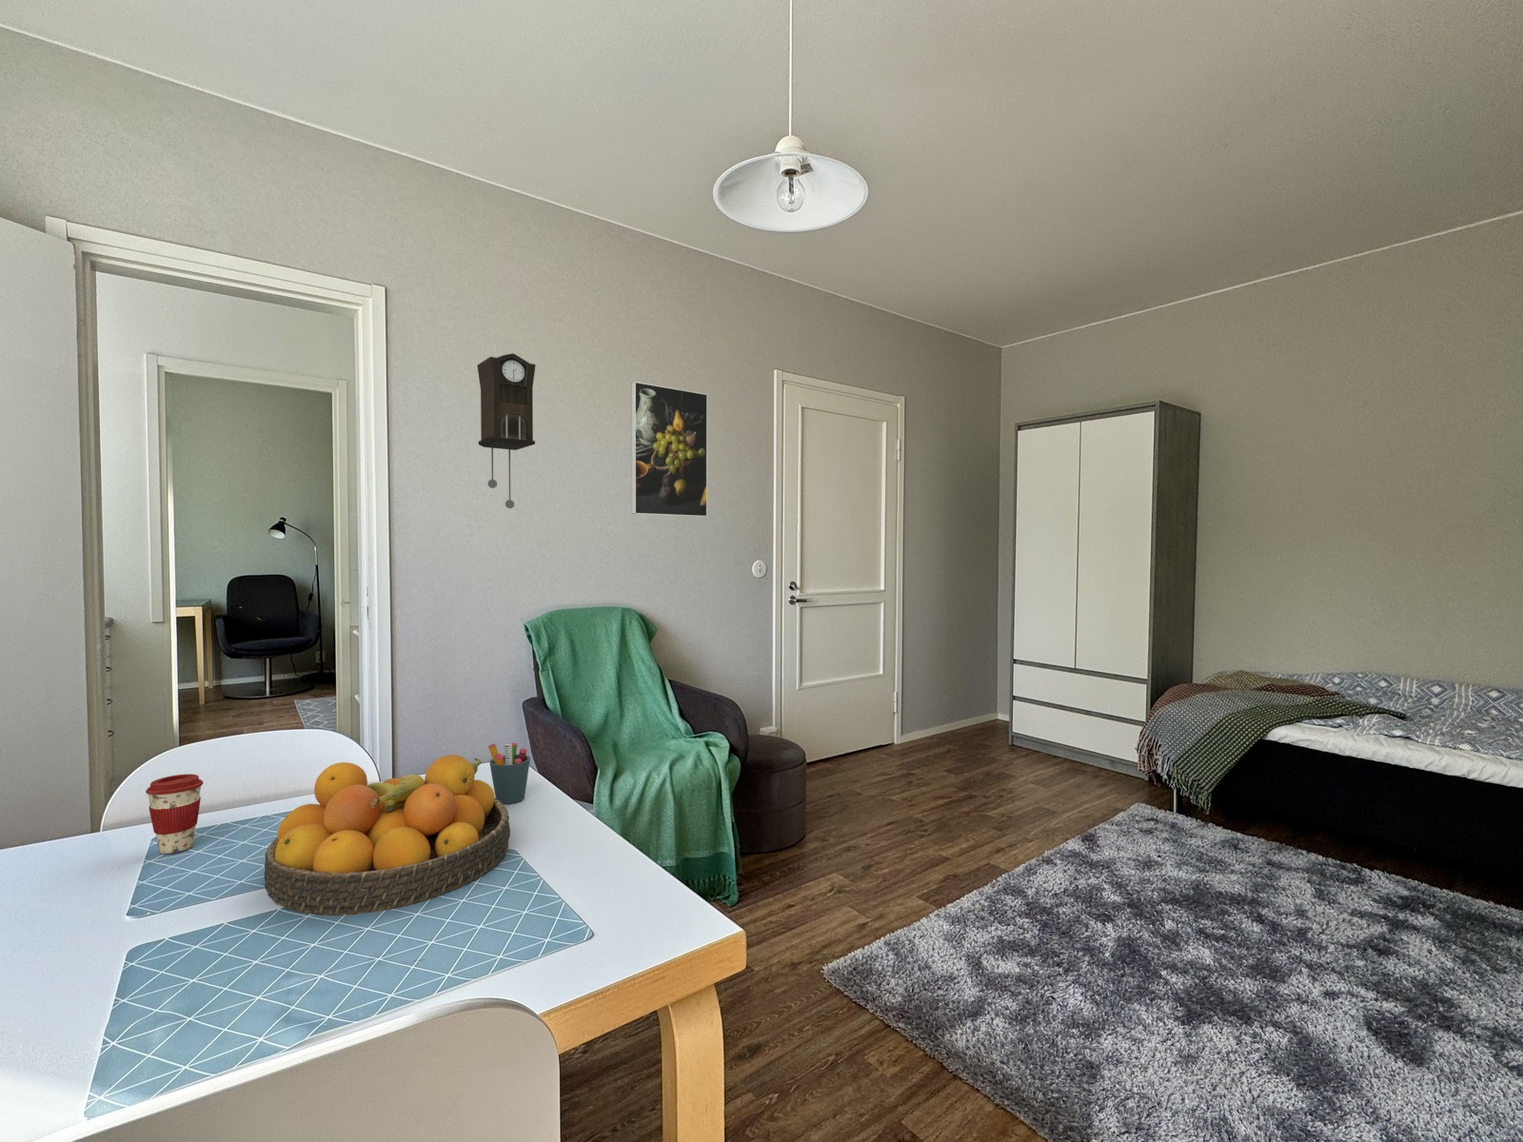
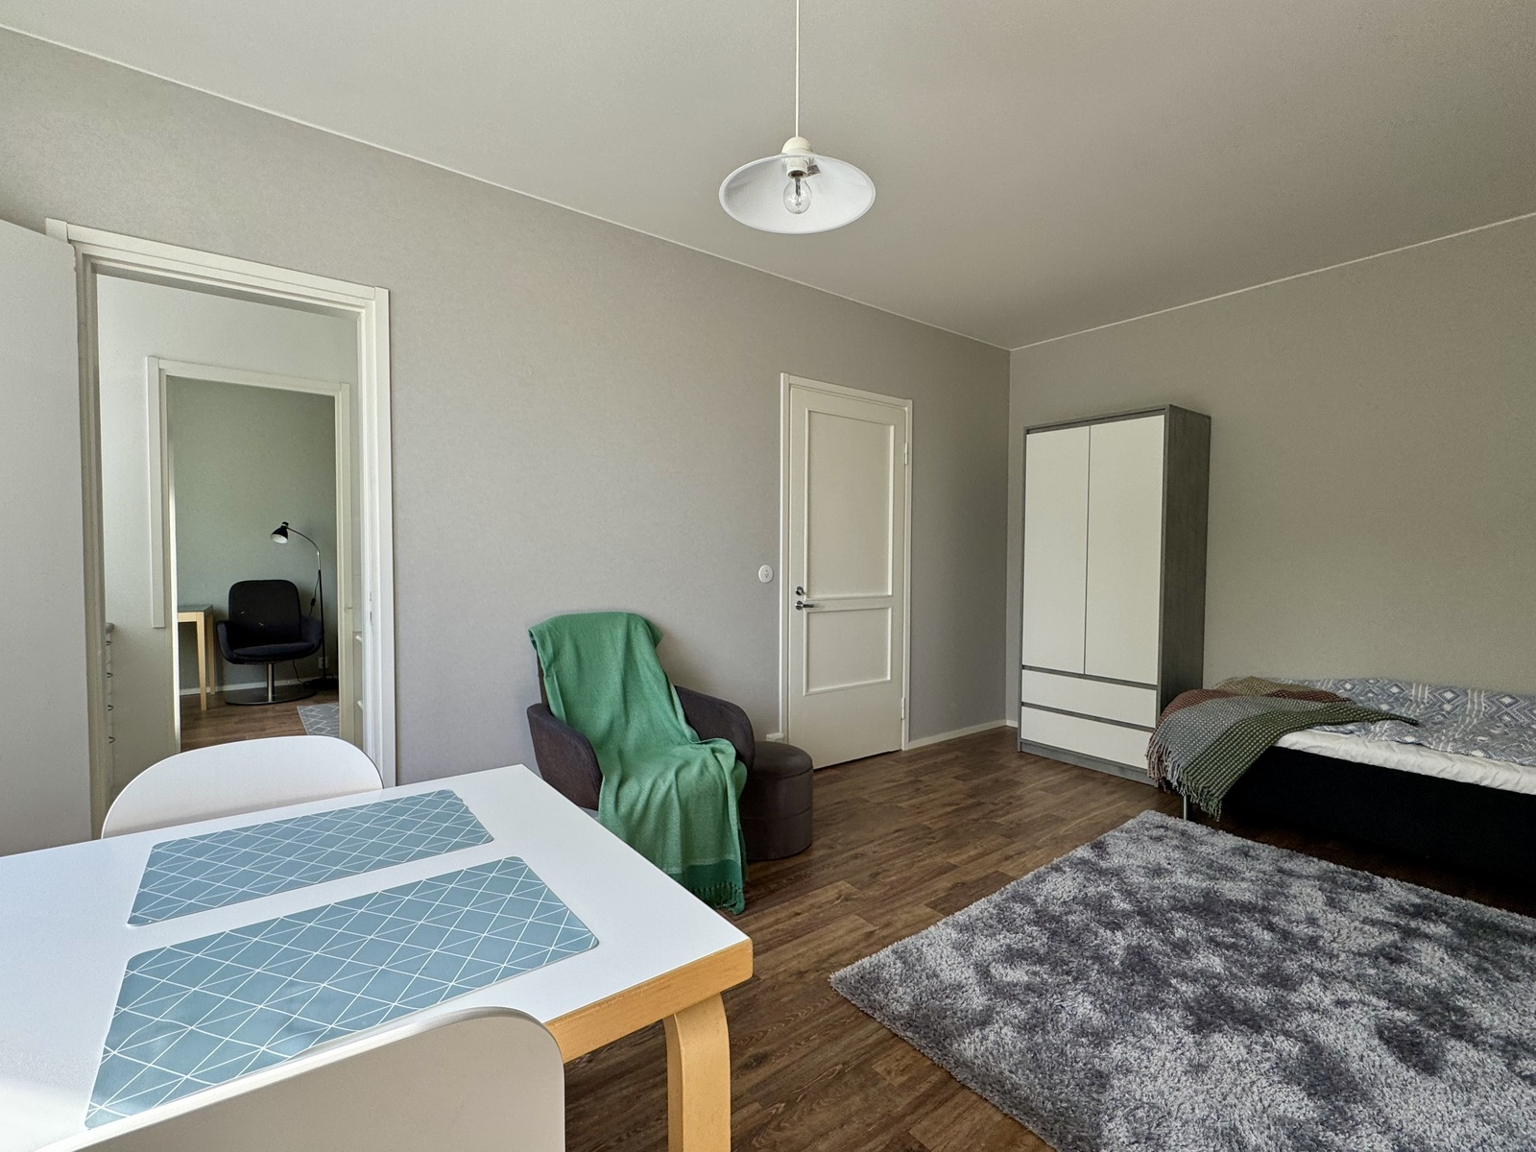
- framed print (670, 452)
- coffee cup (175, 813)
- pen holder (510, 768)
- fruit bowl (395, 813)
- pendulum clock (506, 432)
